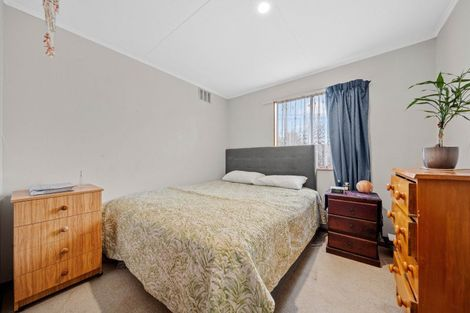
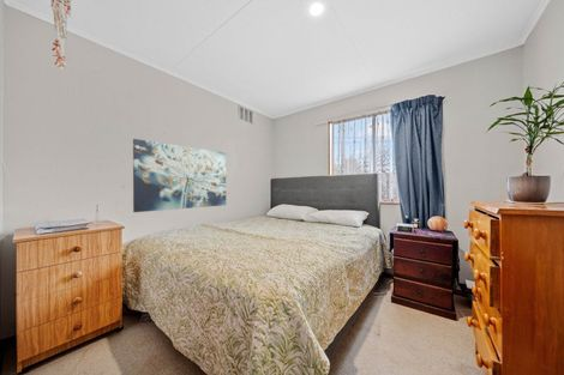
+ wall art (187, 177)
